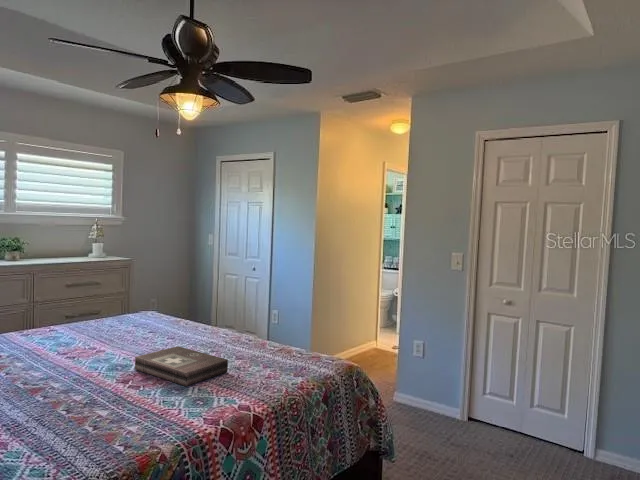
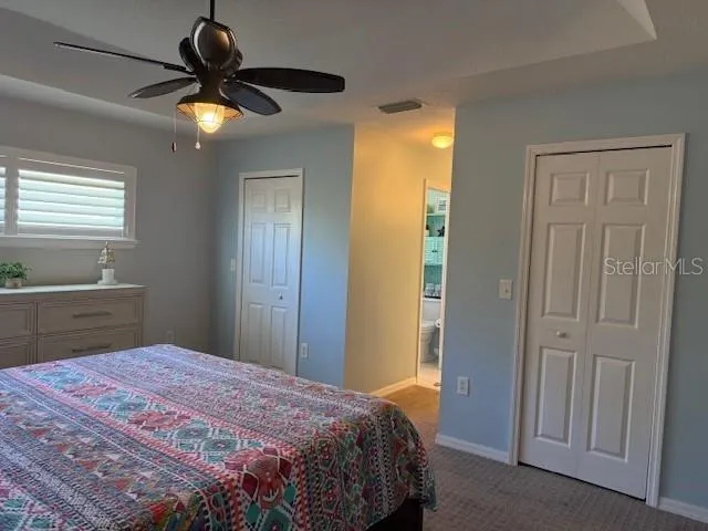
- first aid kit (181, 364)
